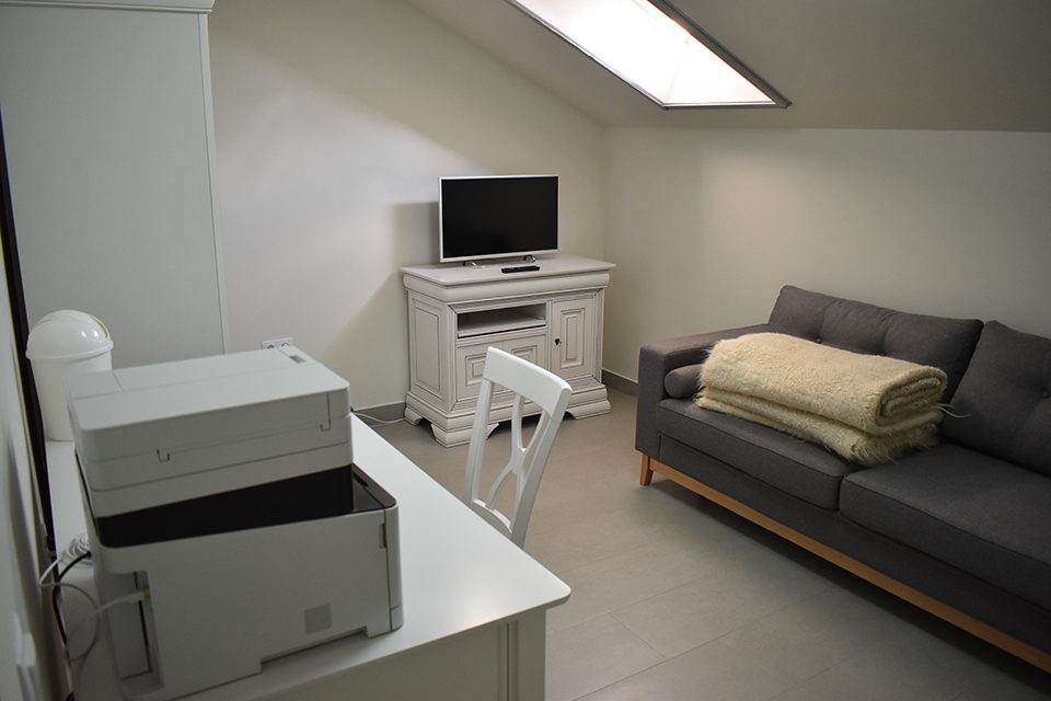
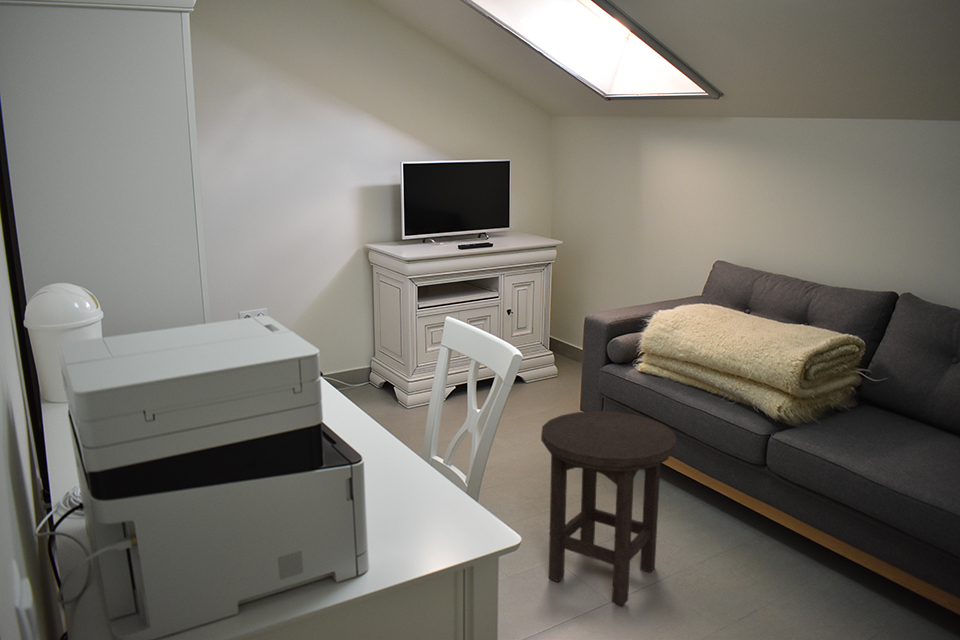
+ stool (604, 511)
